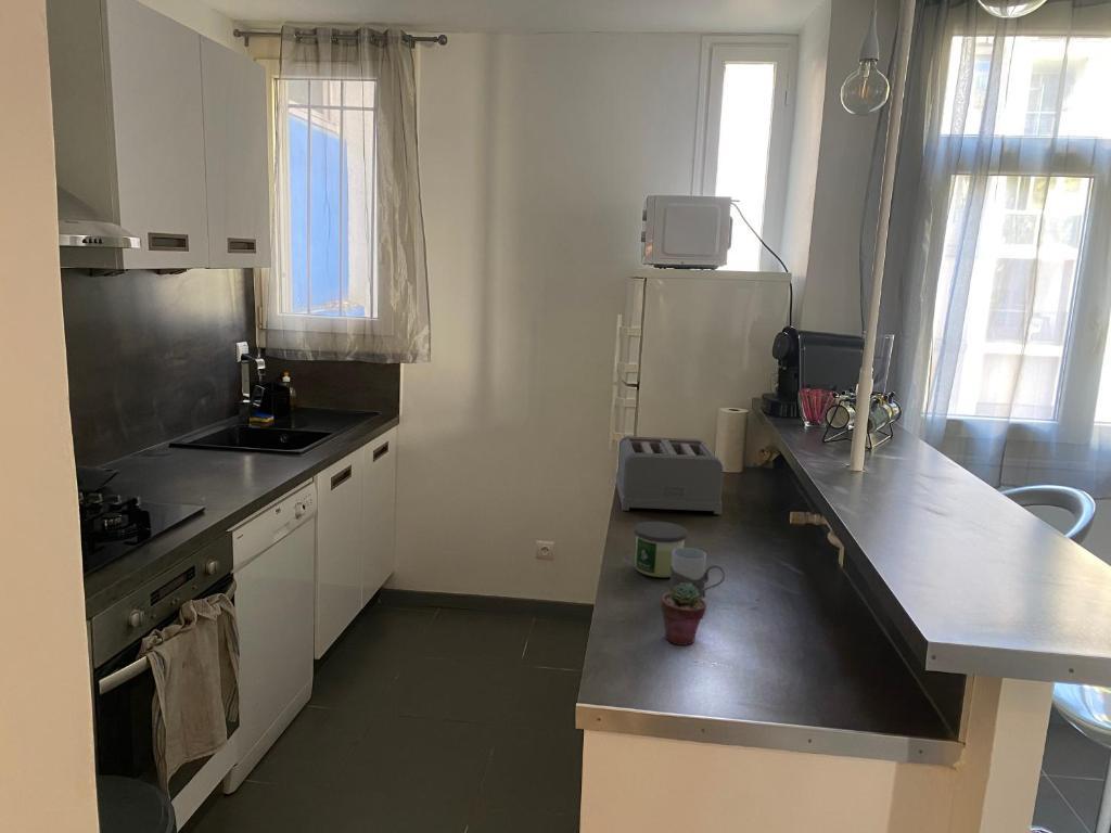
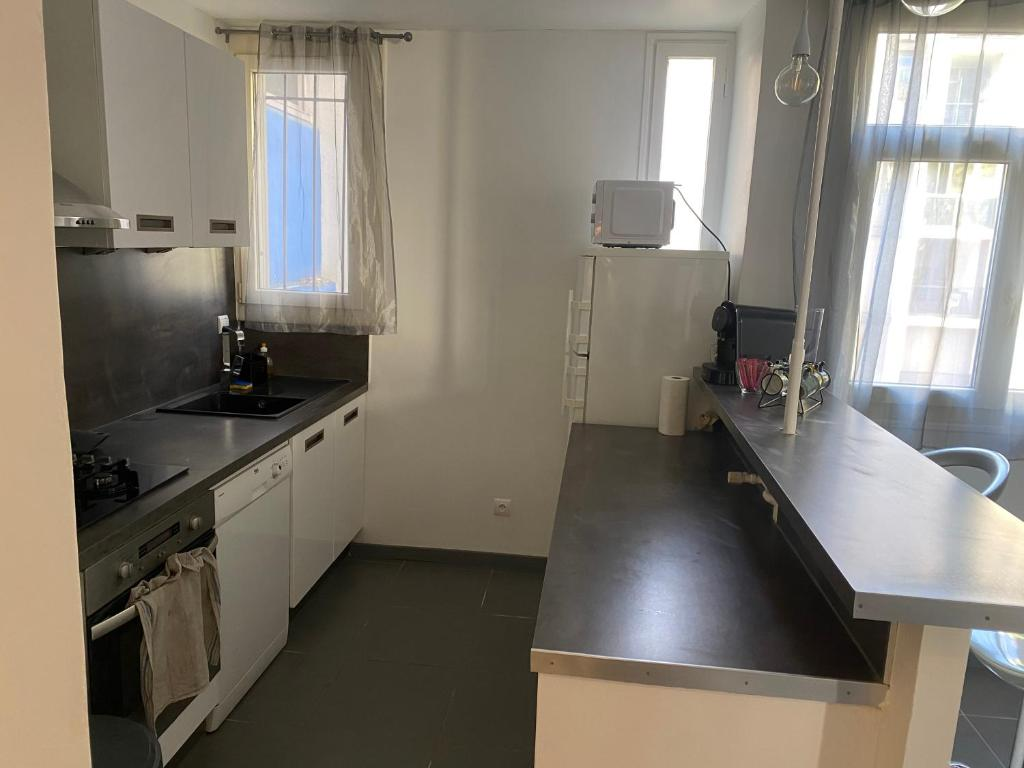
- potted succulent (682, 611)
- candle (659, 550)
- mug (697, 579)
- toaster (666, 471)
